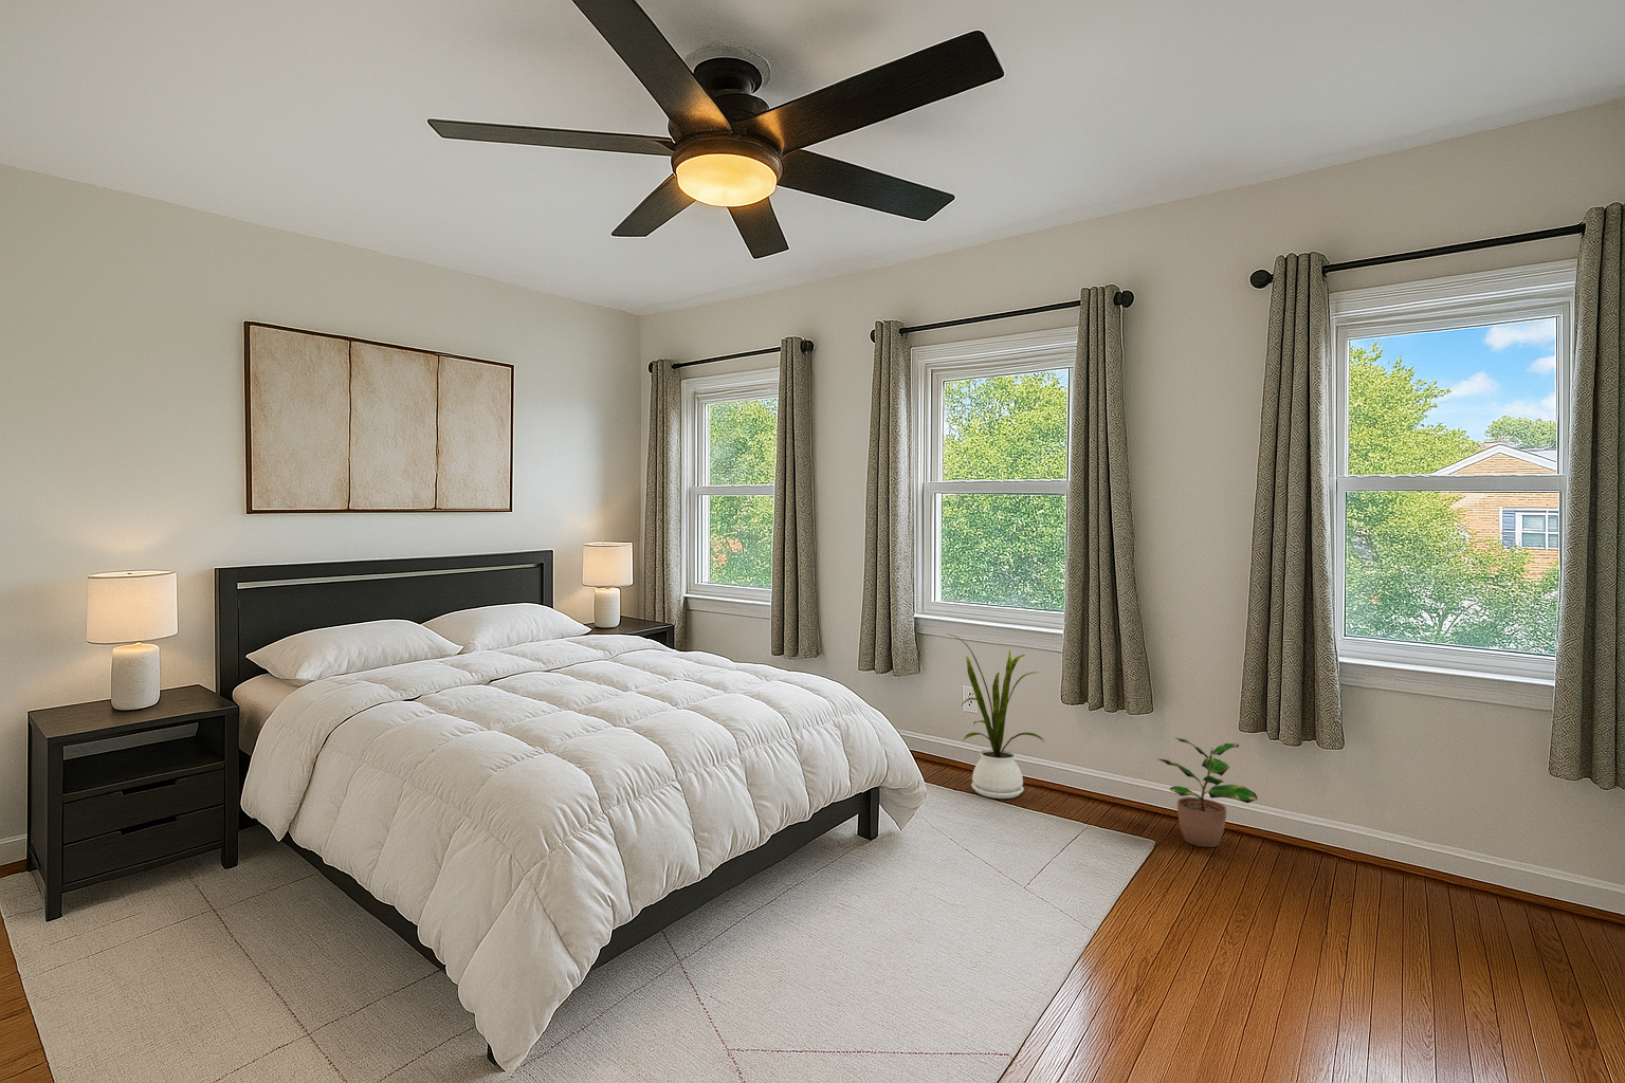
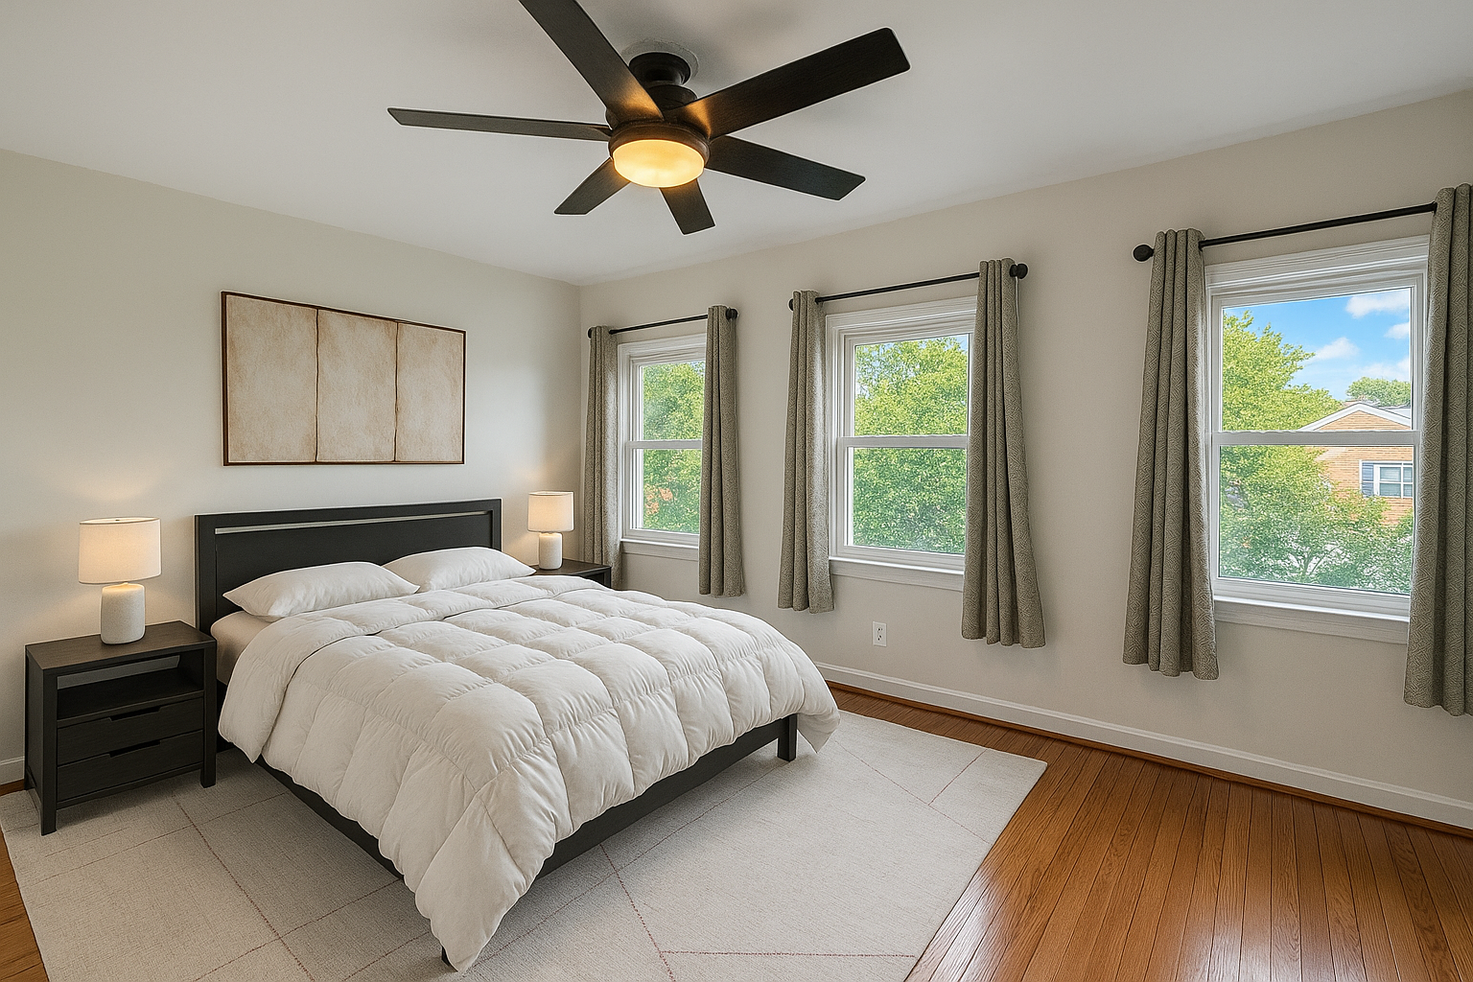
- house plant (993, 713)
- potted plant (1204, 789)
